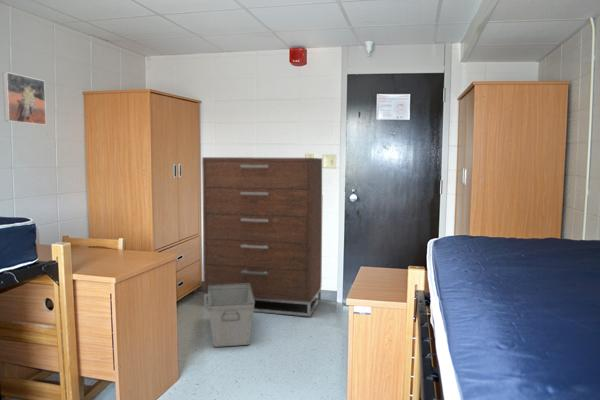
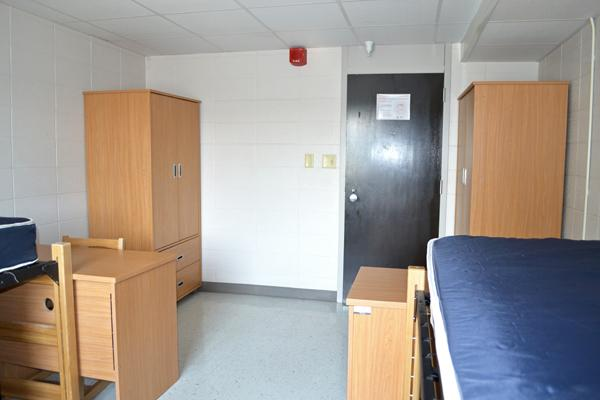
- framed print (25, 100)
- storage bin (230, 312)
- dresser (263, 231)
